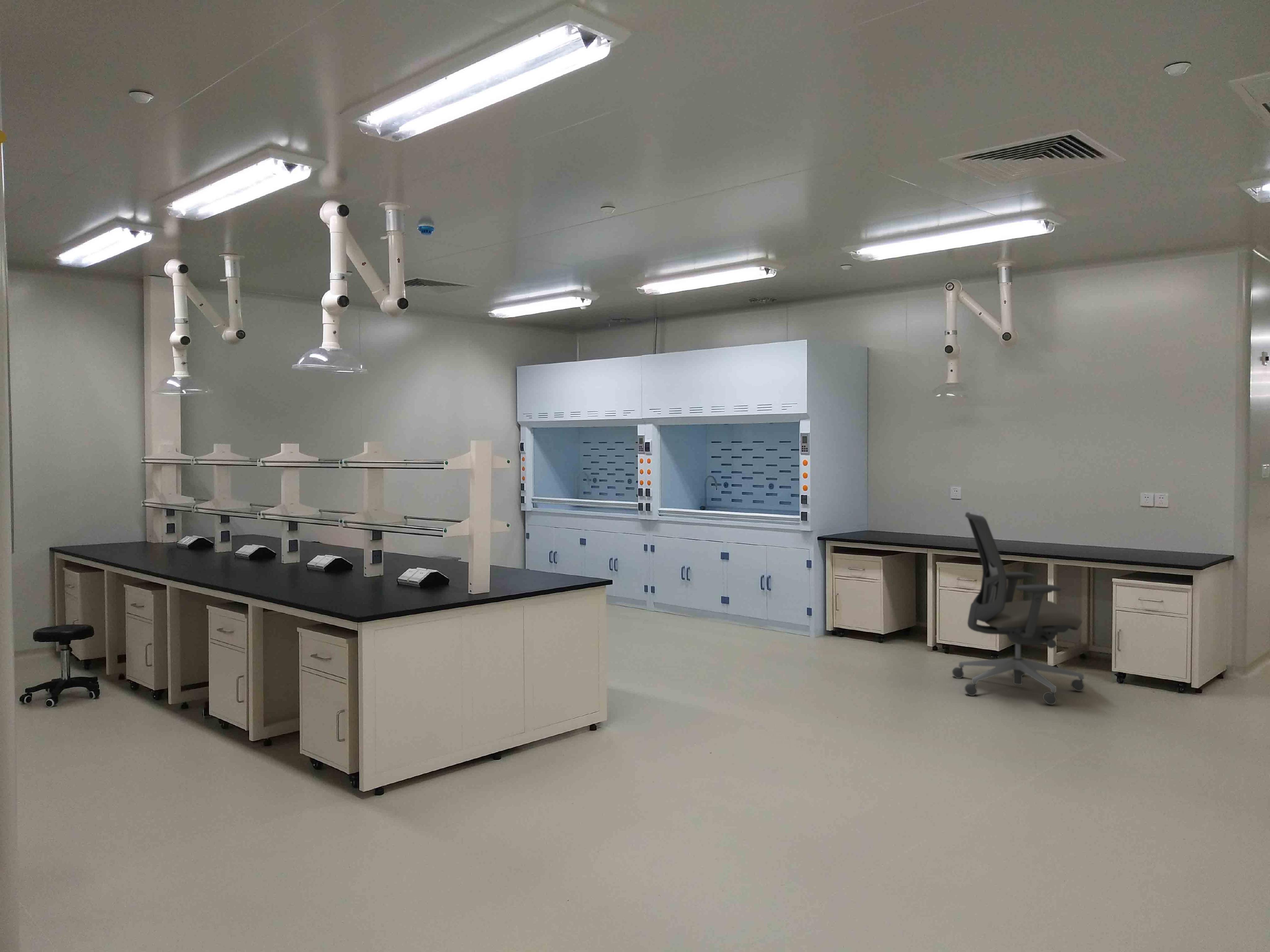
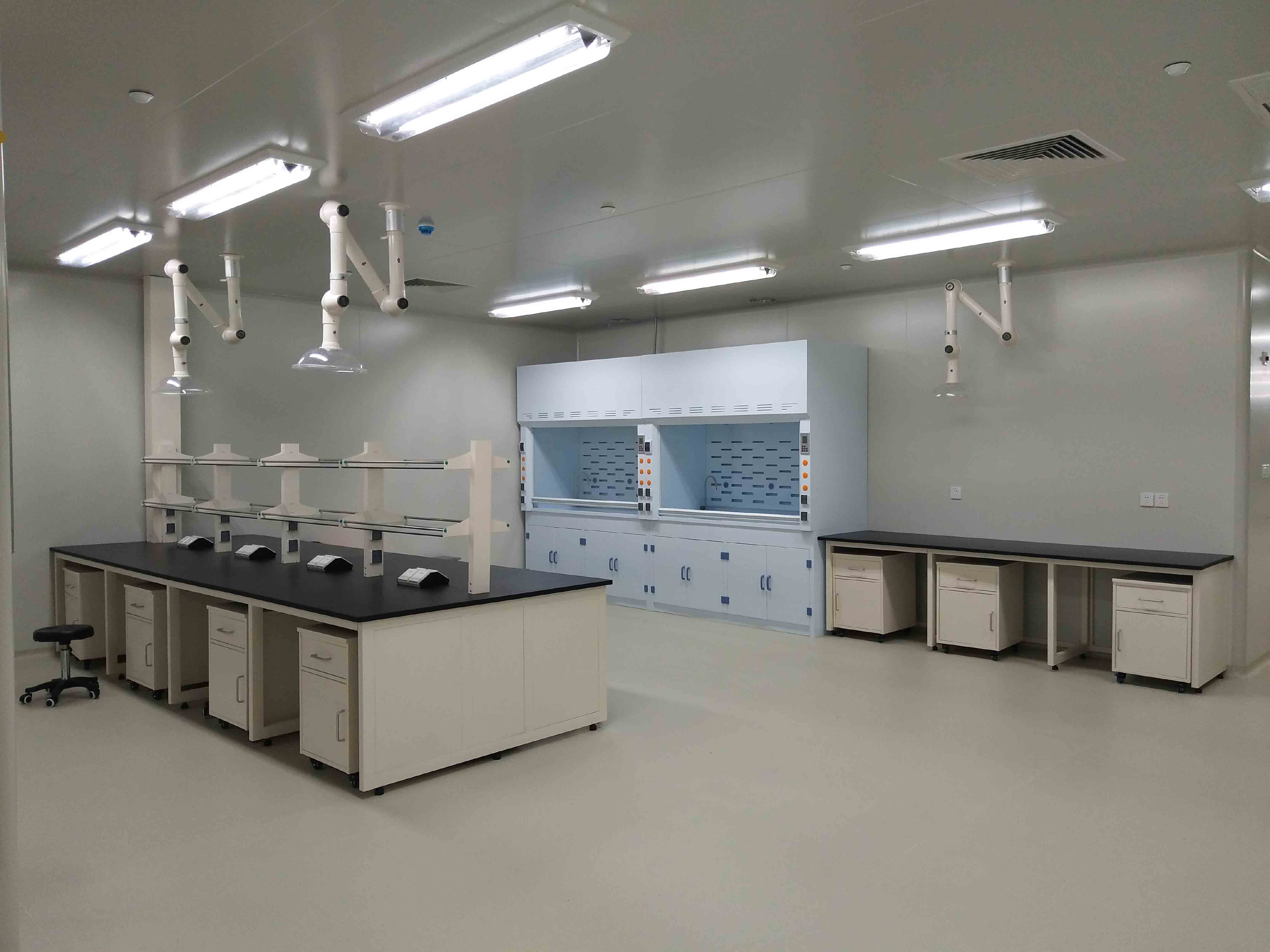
- office chair (1021, 601)
